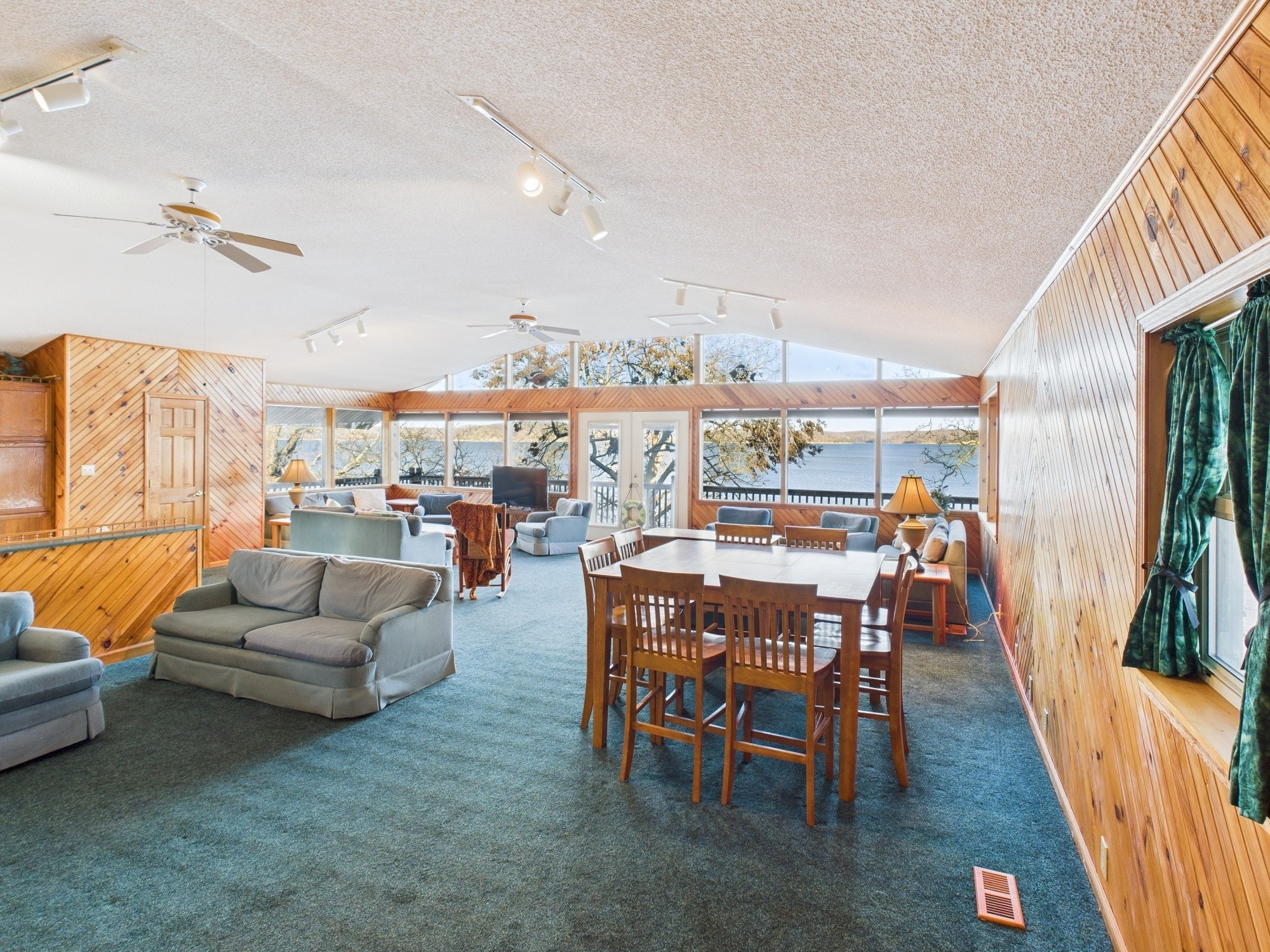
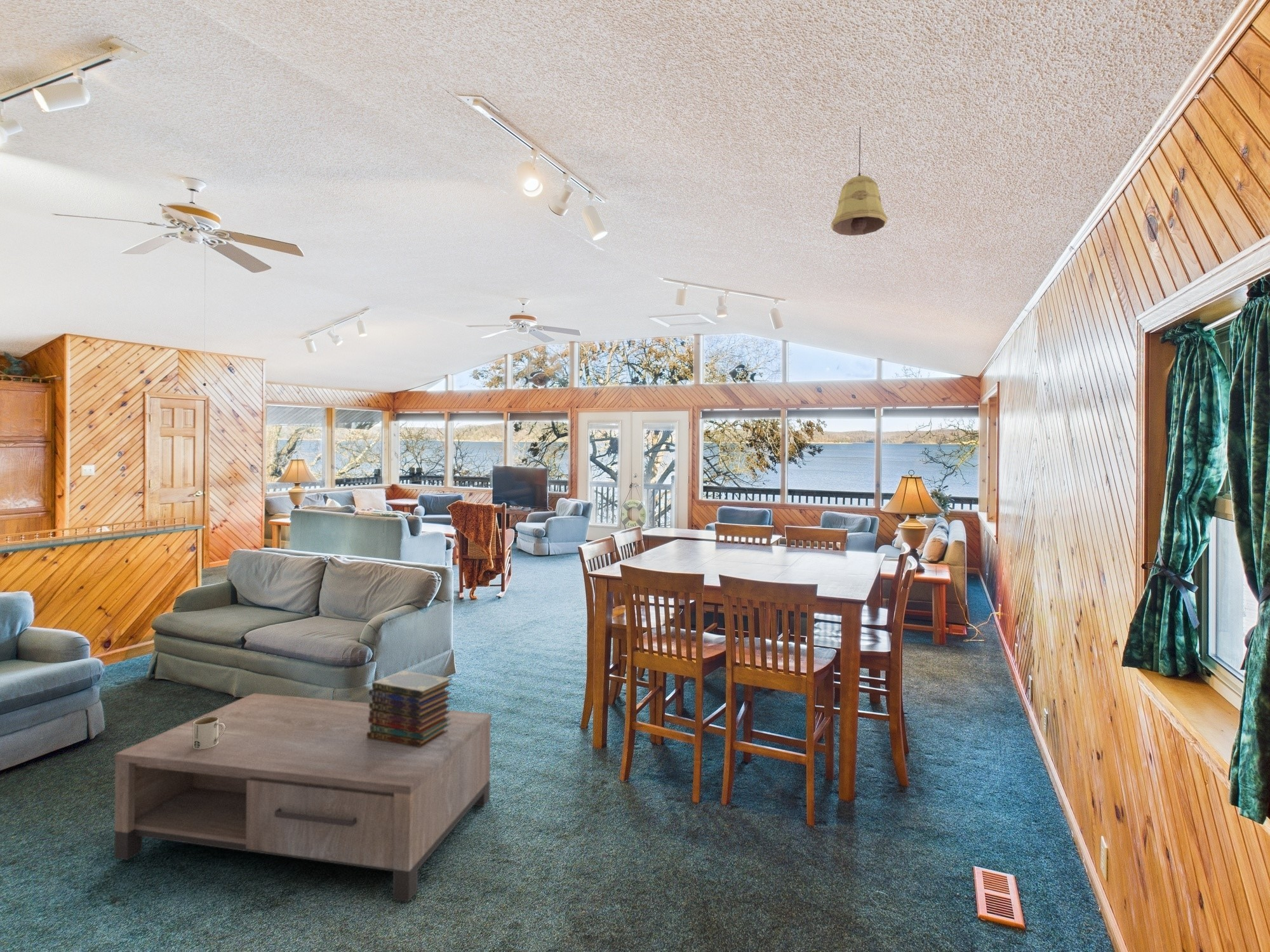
+ pendant light (859, 179)
+ book stack (411, 706)
+ coffee table (318, 779)
+ mug (210, 732)
